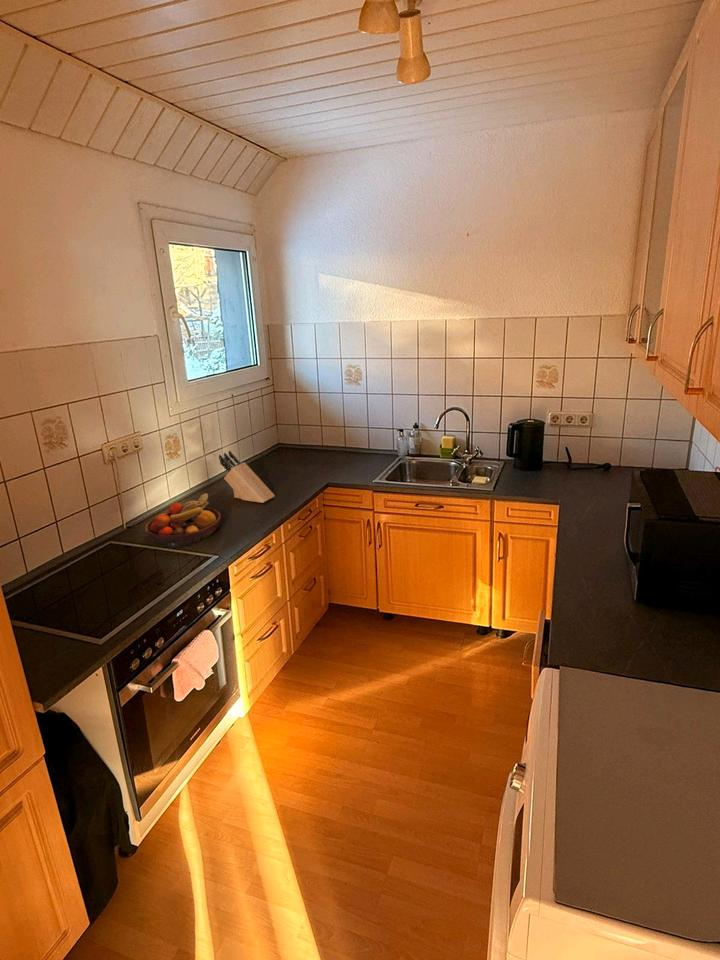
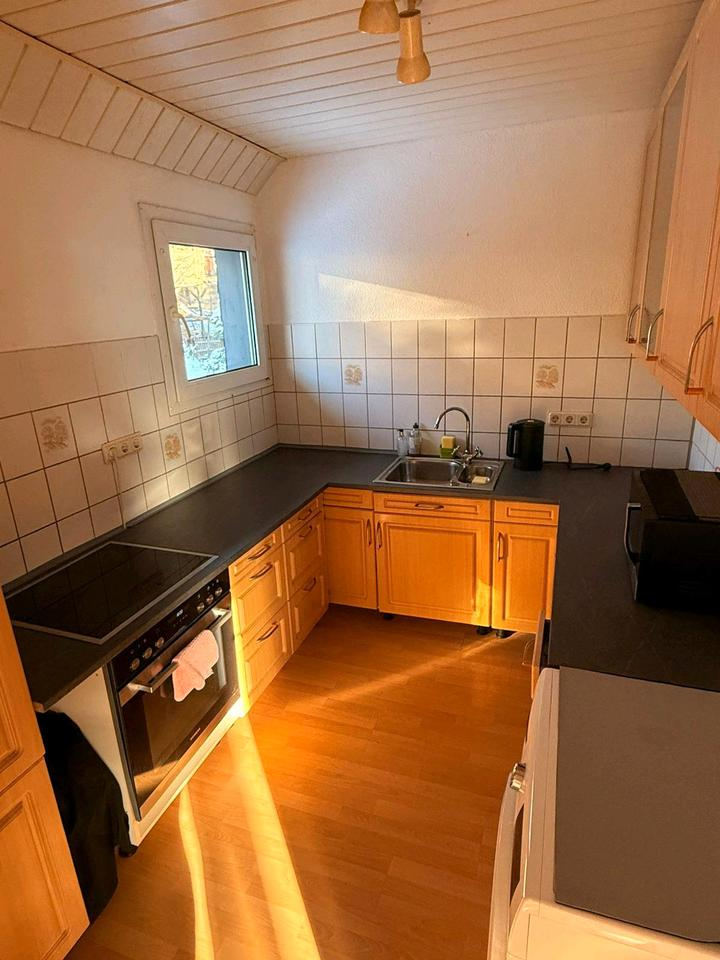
- fruit bowl (183, 517)
- knife block (245, 475)
